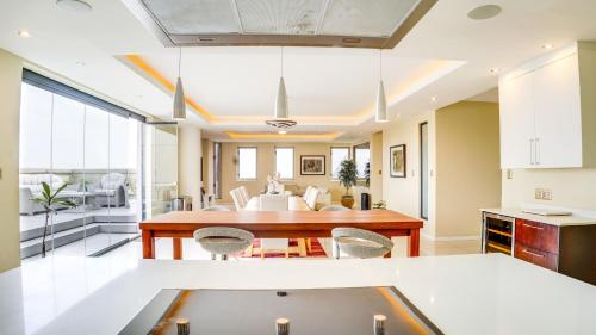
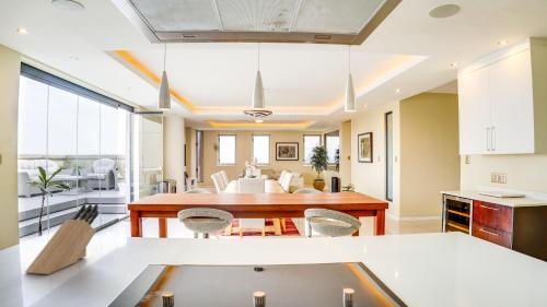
+ knife block (68, 234)
